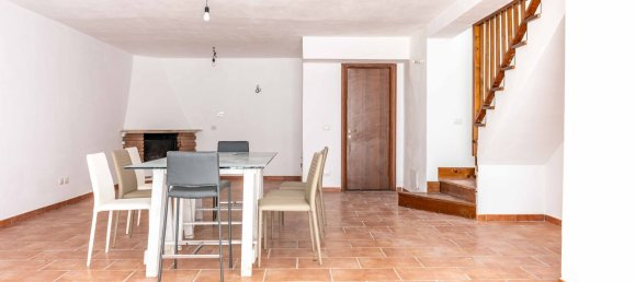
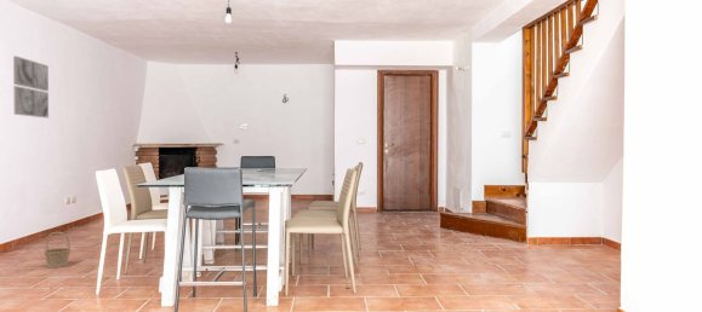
+ wall art (32, 87)
+ basket (57, 248)
